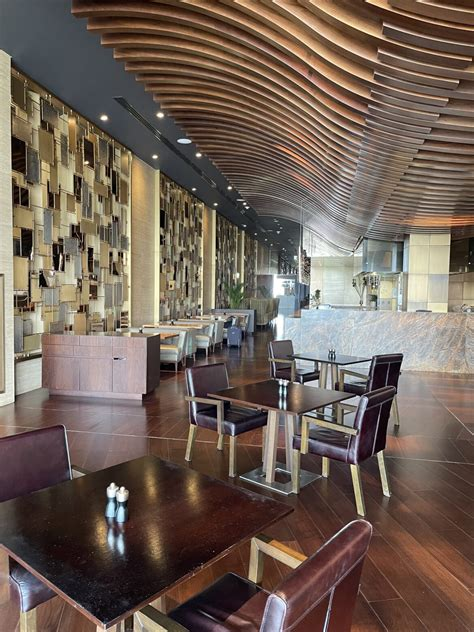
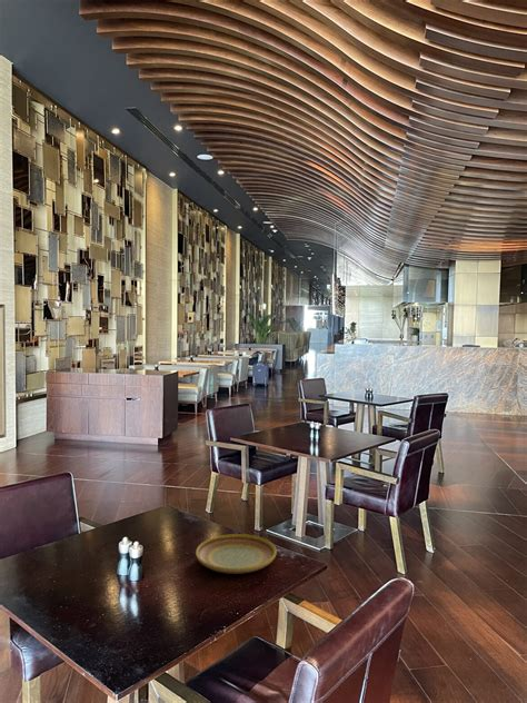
+ plate (236, 555)
